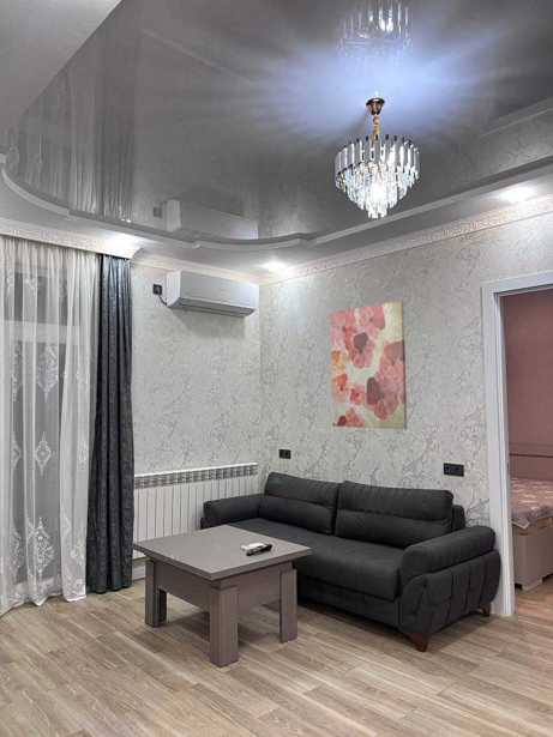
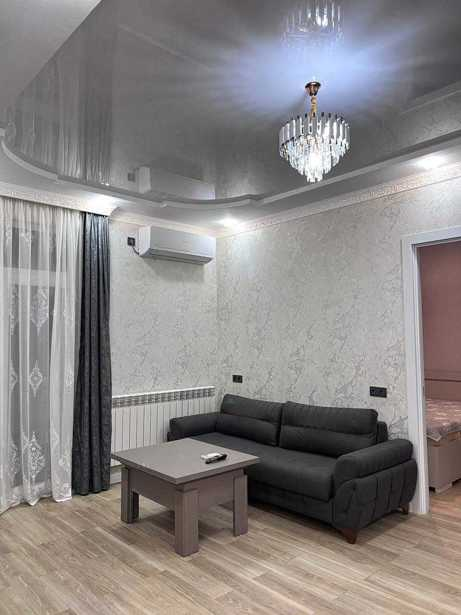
- wall art (366, 367)
